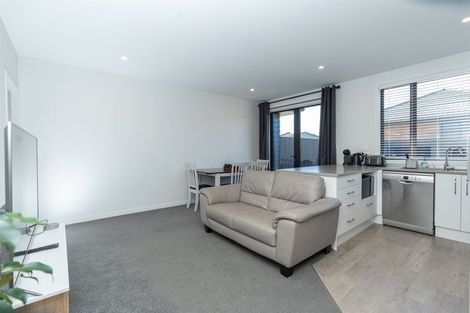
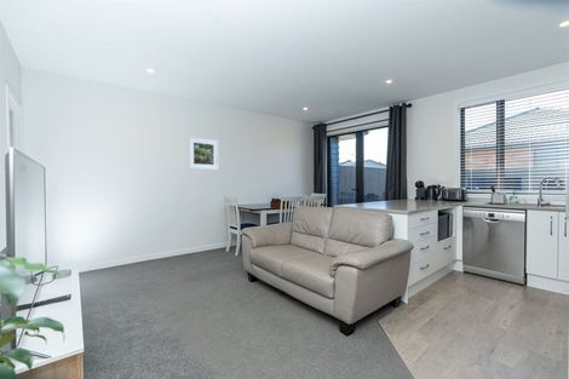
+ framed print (203, 154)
